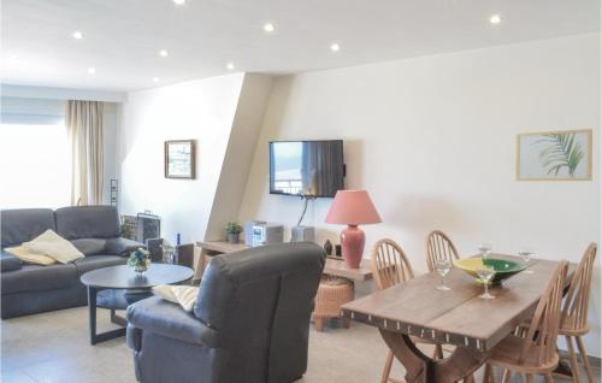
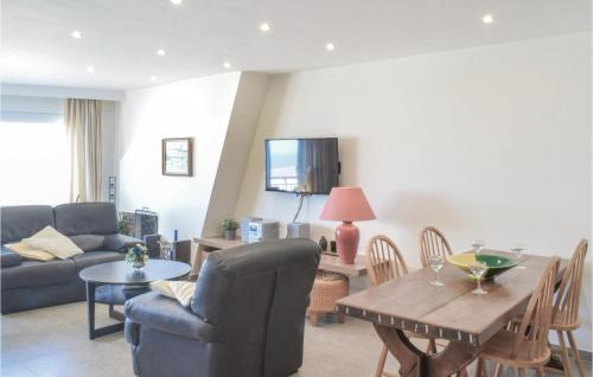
- wall art (551, 155)
